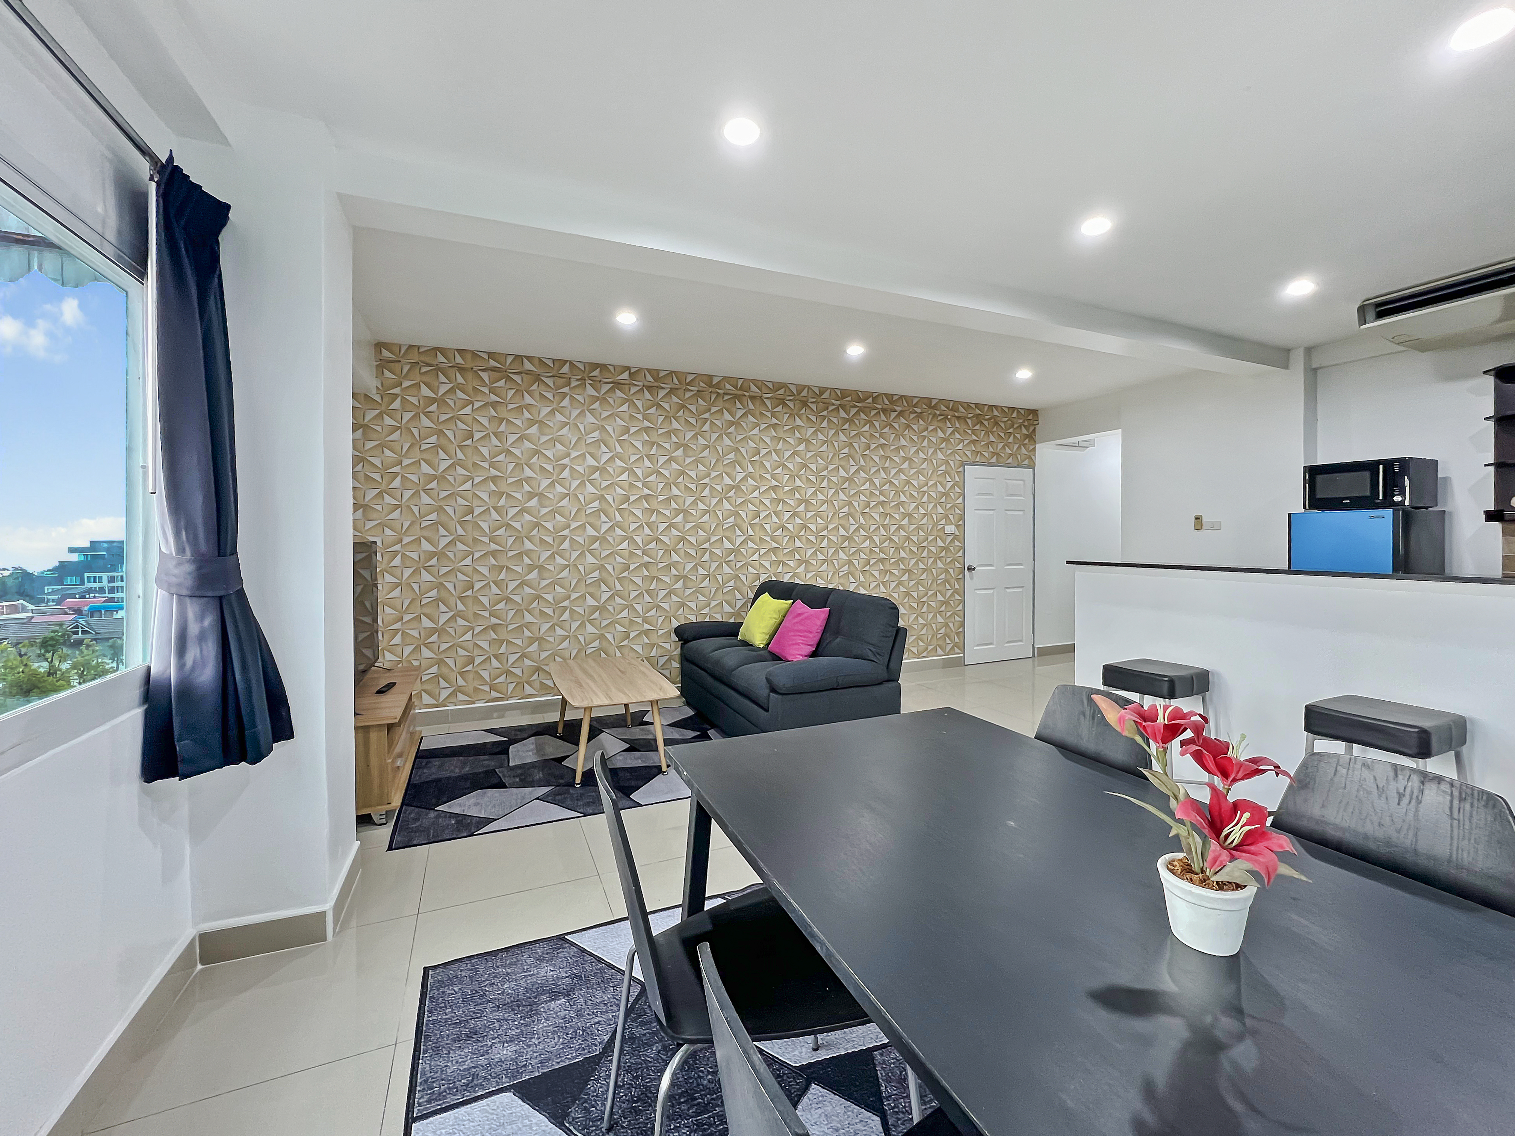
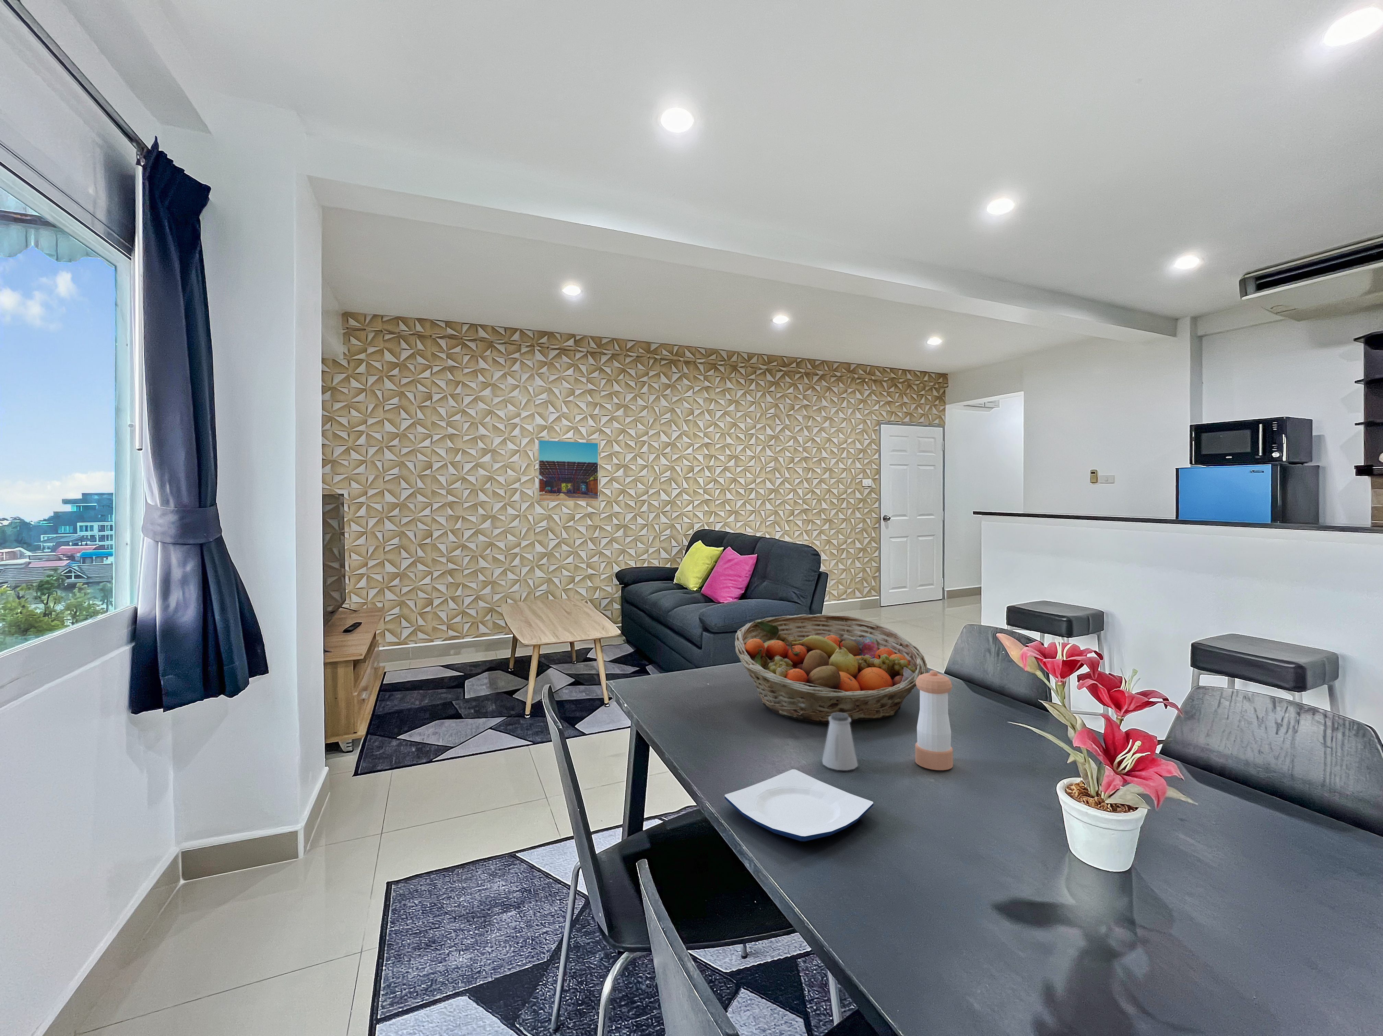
+ saltshaker (840, 739)
+ pepper shaker (933, 717)
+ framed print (568, 471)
+ fruit basket (828, 664)
+ plate (798, 806)
